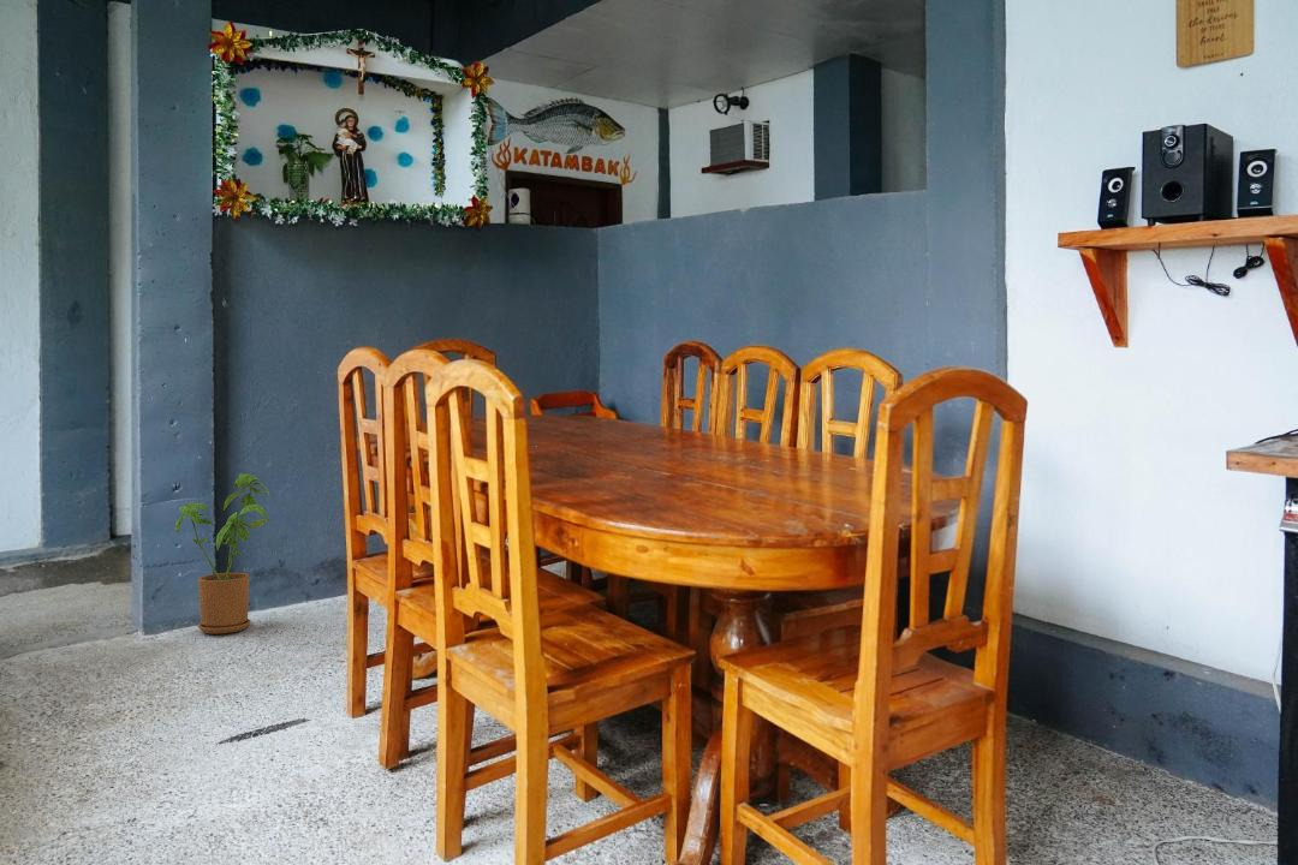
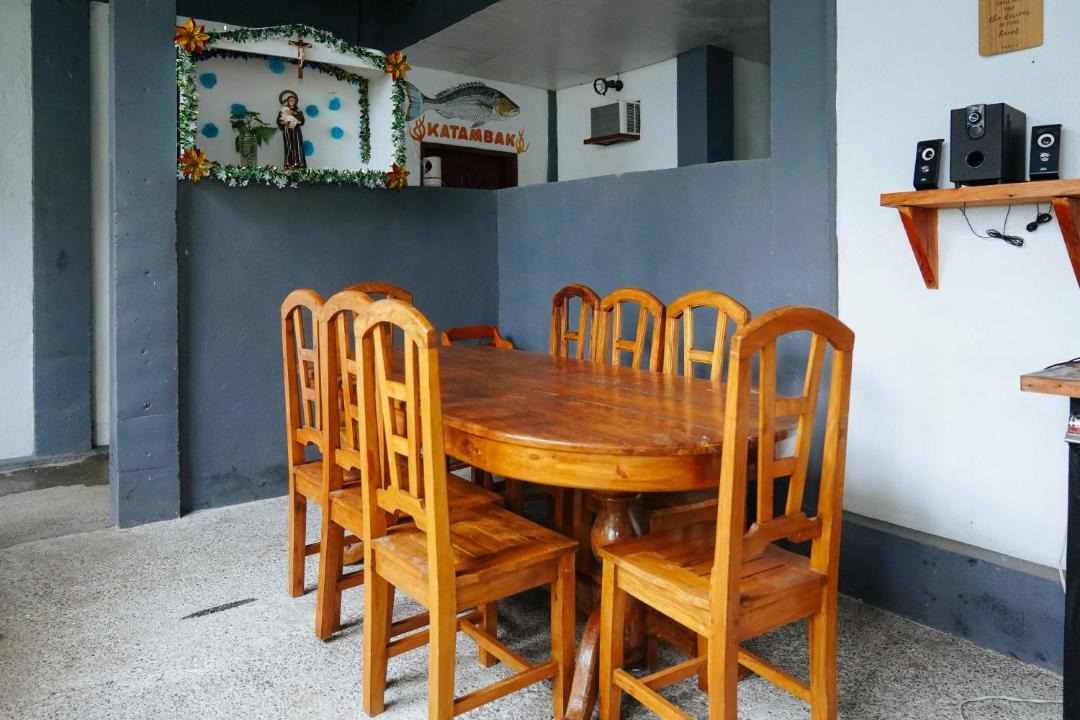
- house plant (230, 551)
